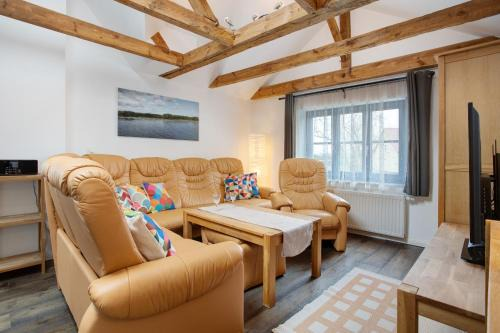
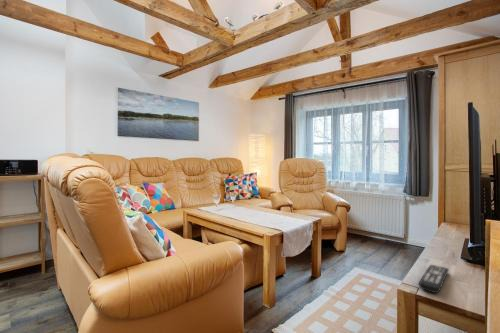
+ remote control (434, 277)
